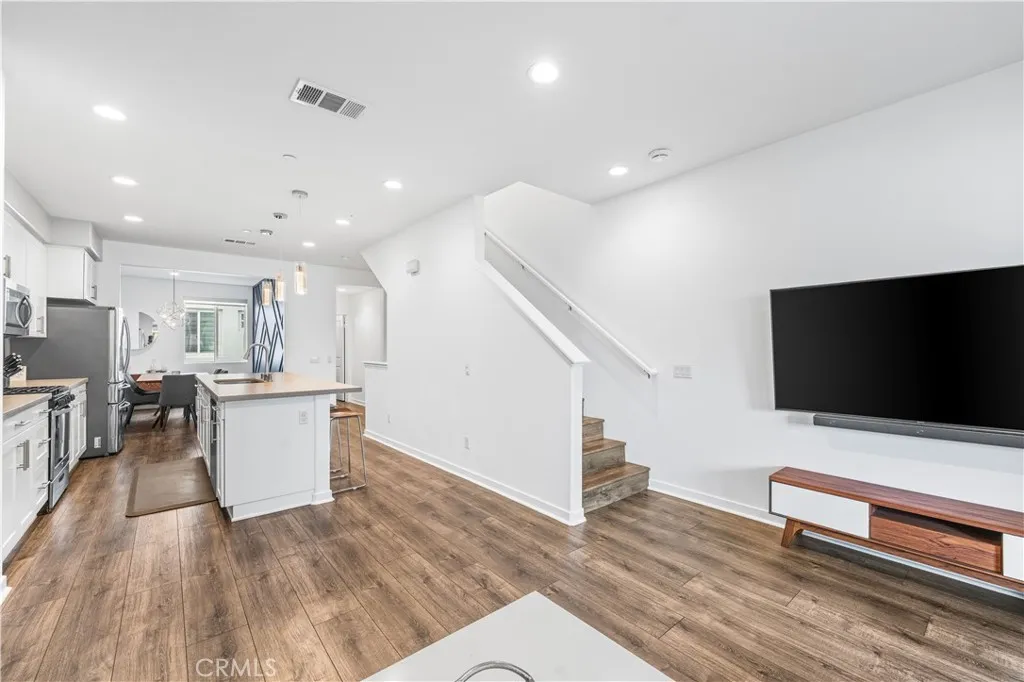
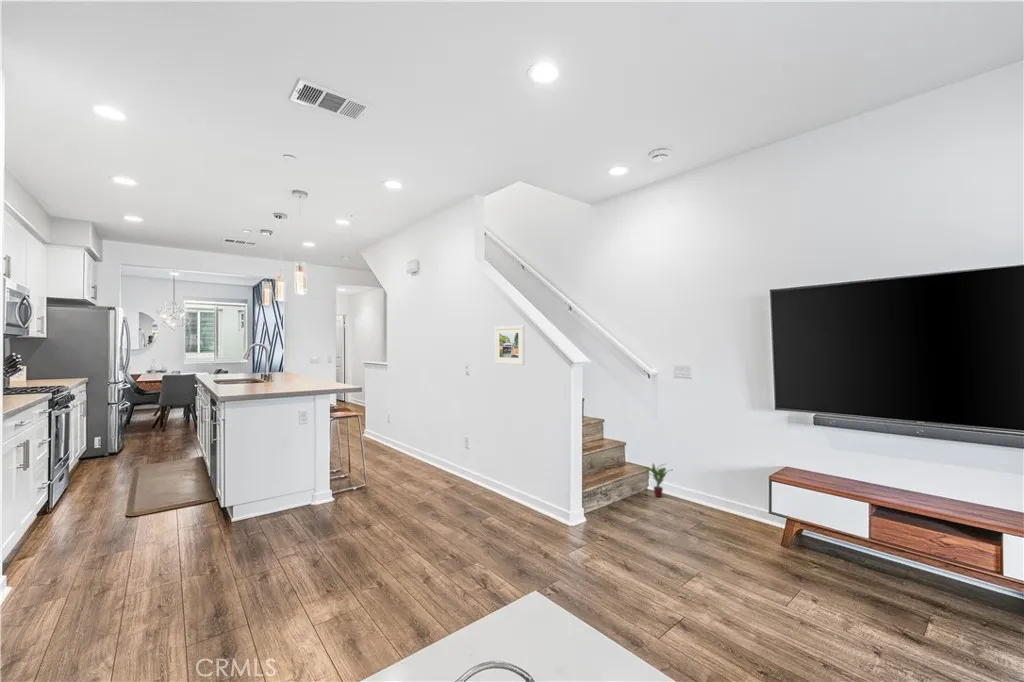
+ potted plant (657, 481)
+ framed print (509, 345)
